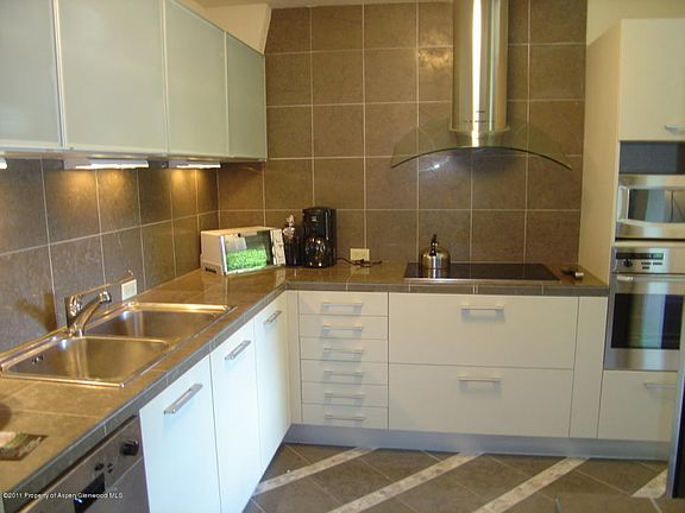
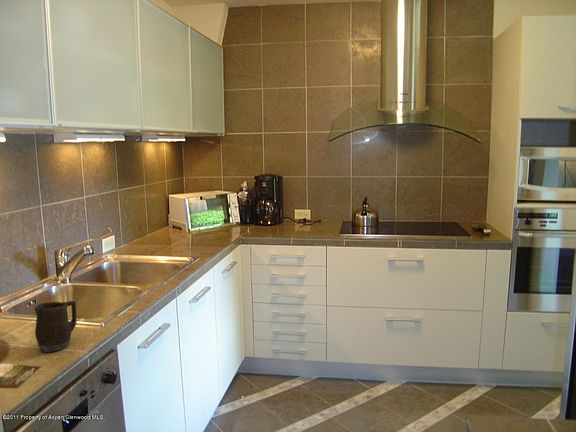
+ mug (56, 324)
